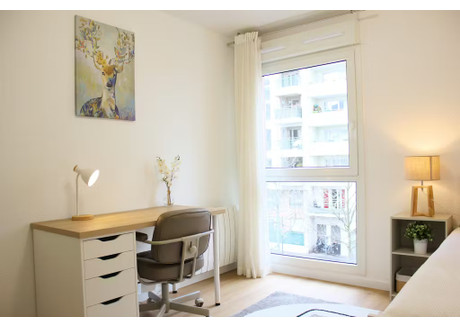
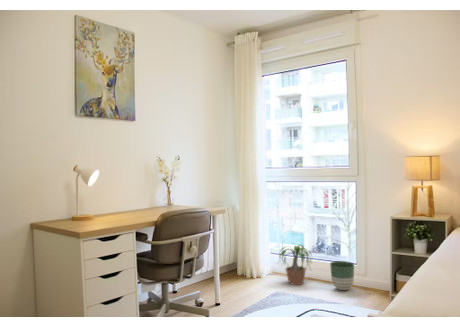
+ potted plant (297, 264)
+ planter (342, 276)
